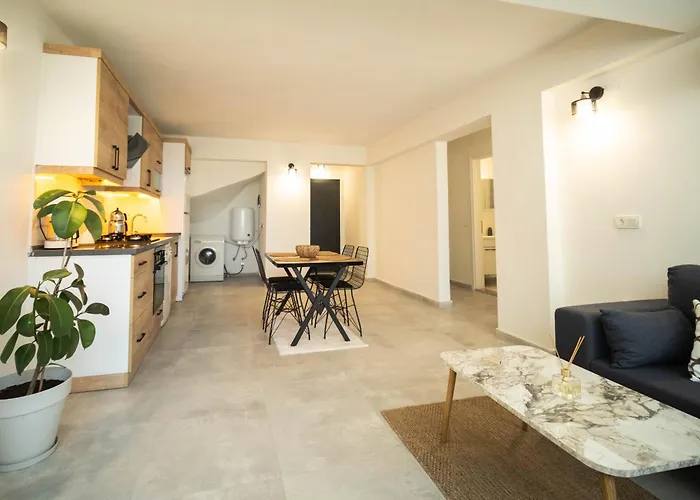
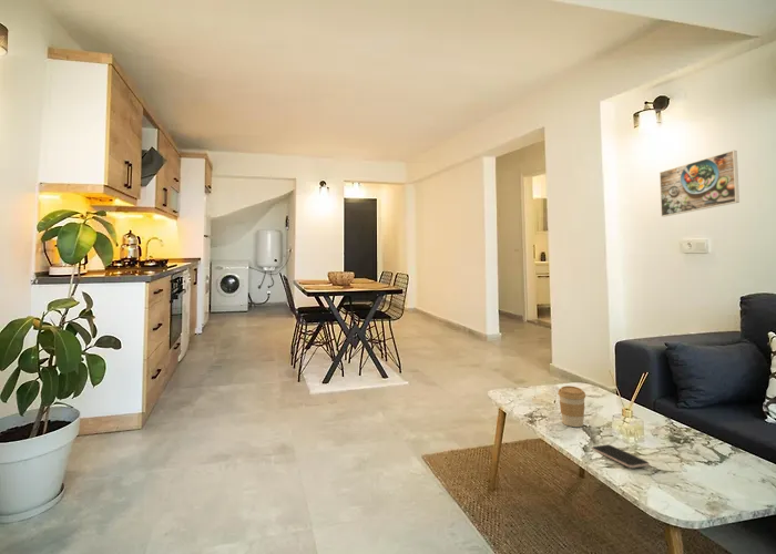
+ coffee cup (572, 406)
+ smartphone (619, 455)
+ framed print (695, 185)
